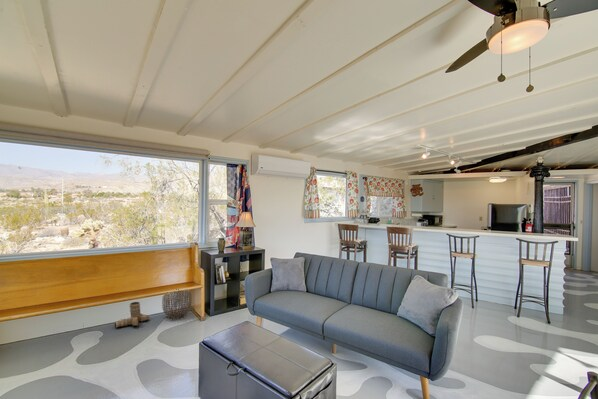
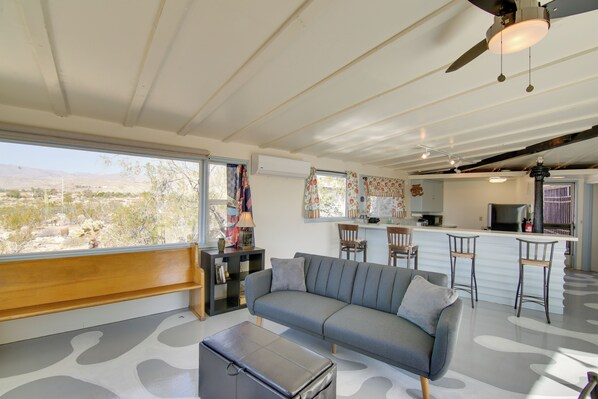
- woven basket (177, 302)
- boots (132, 315)
